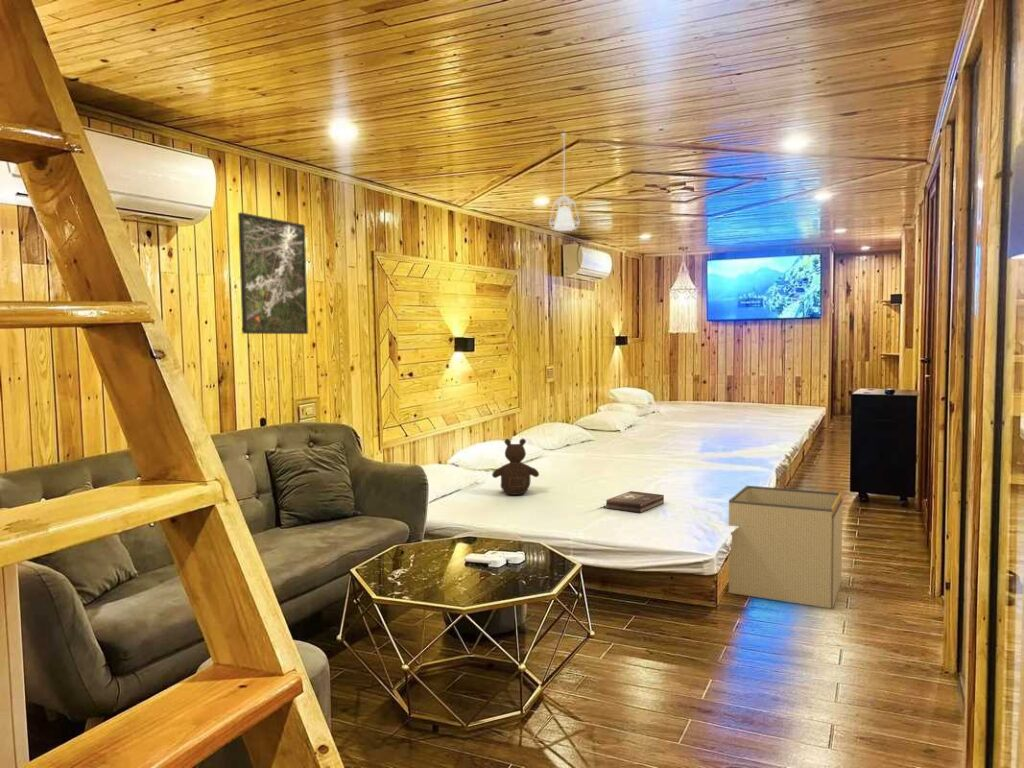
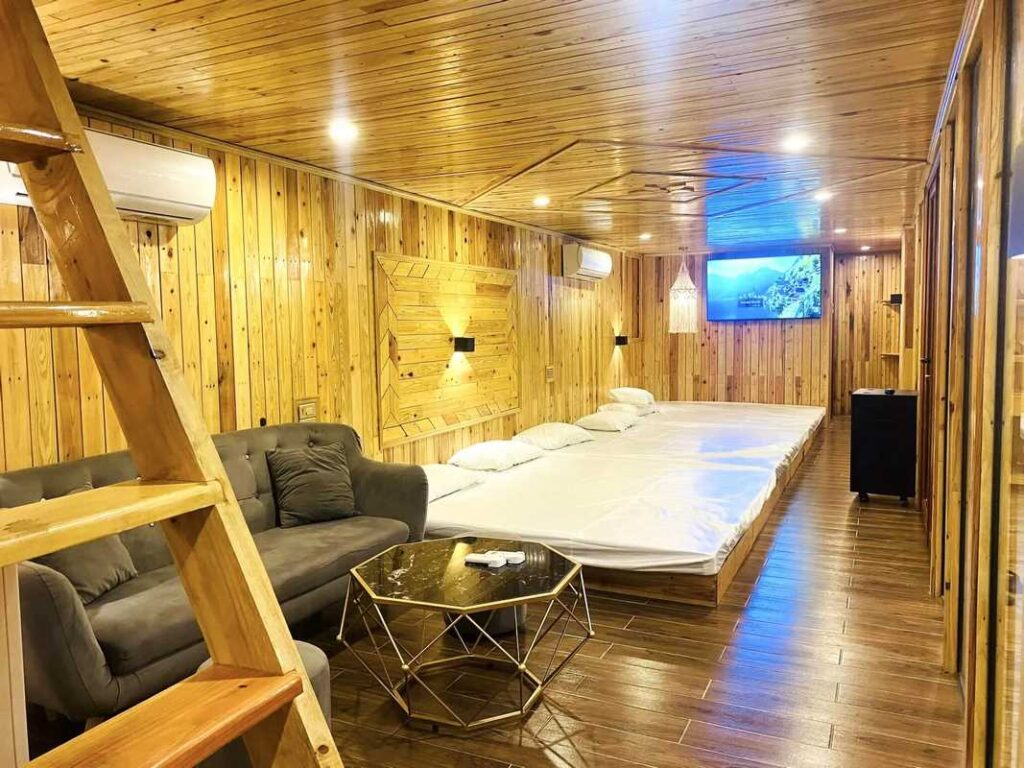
- teddy bear (515, 465)
- pendant lamp (564, 181)
- storage bin (786, 541)
- first aid kit (635, 501)
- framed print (275, 276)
